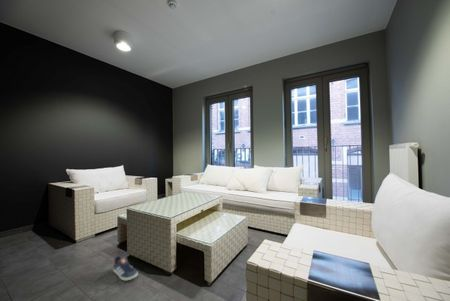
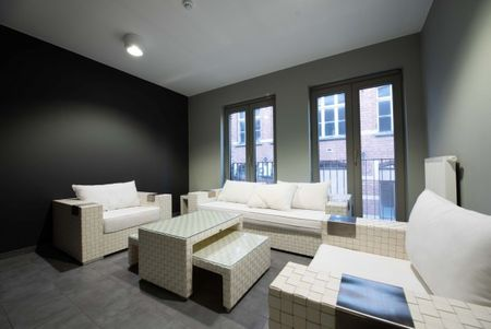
- sneaker (124, 266)
